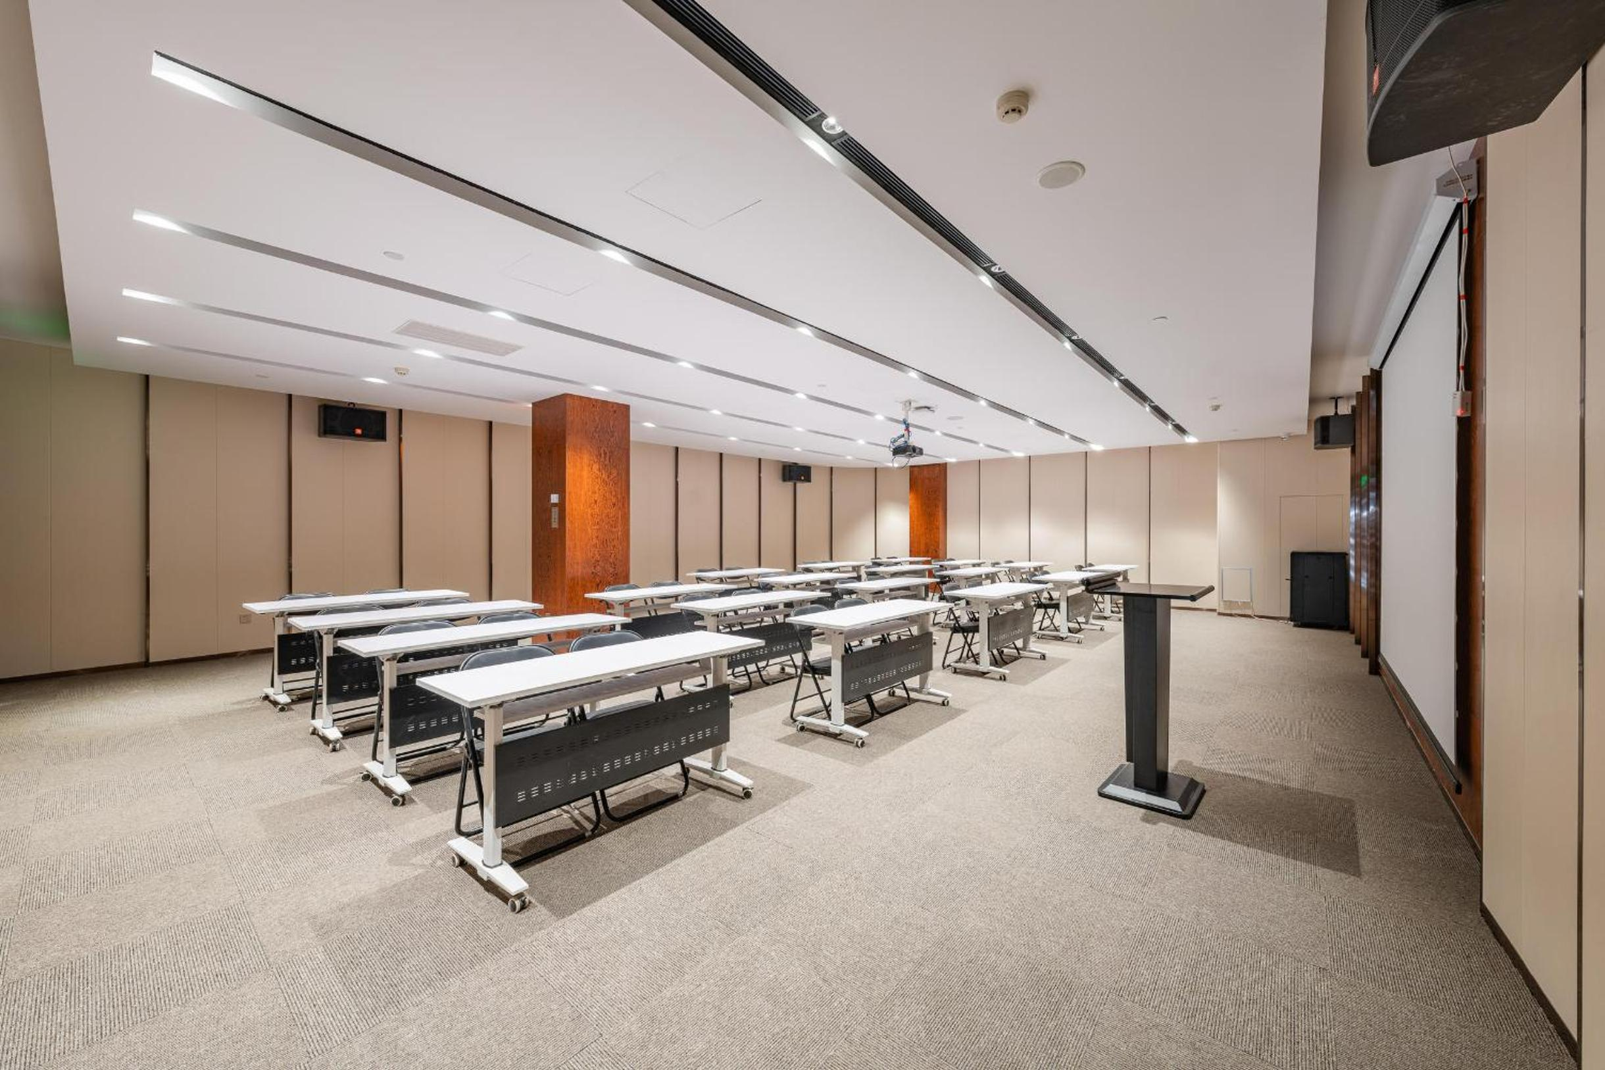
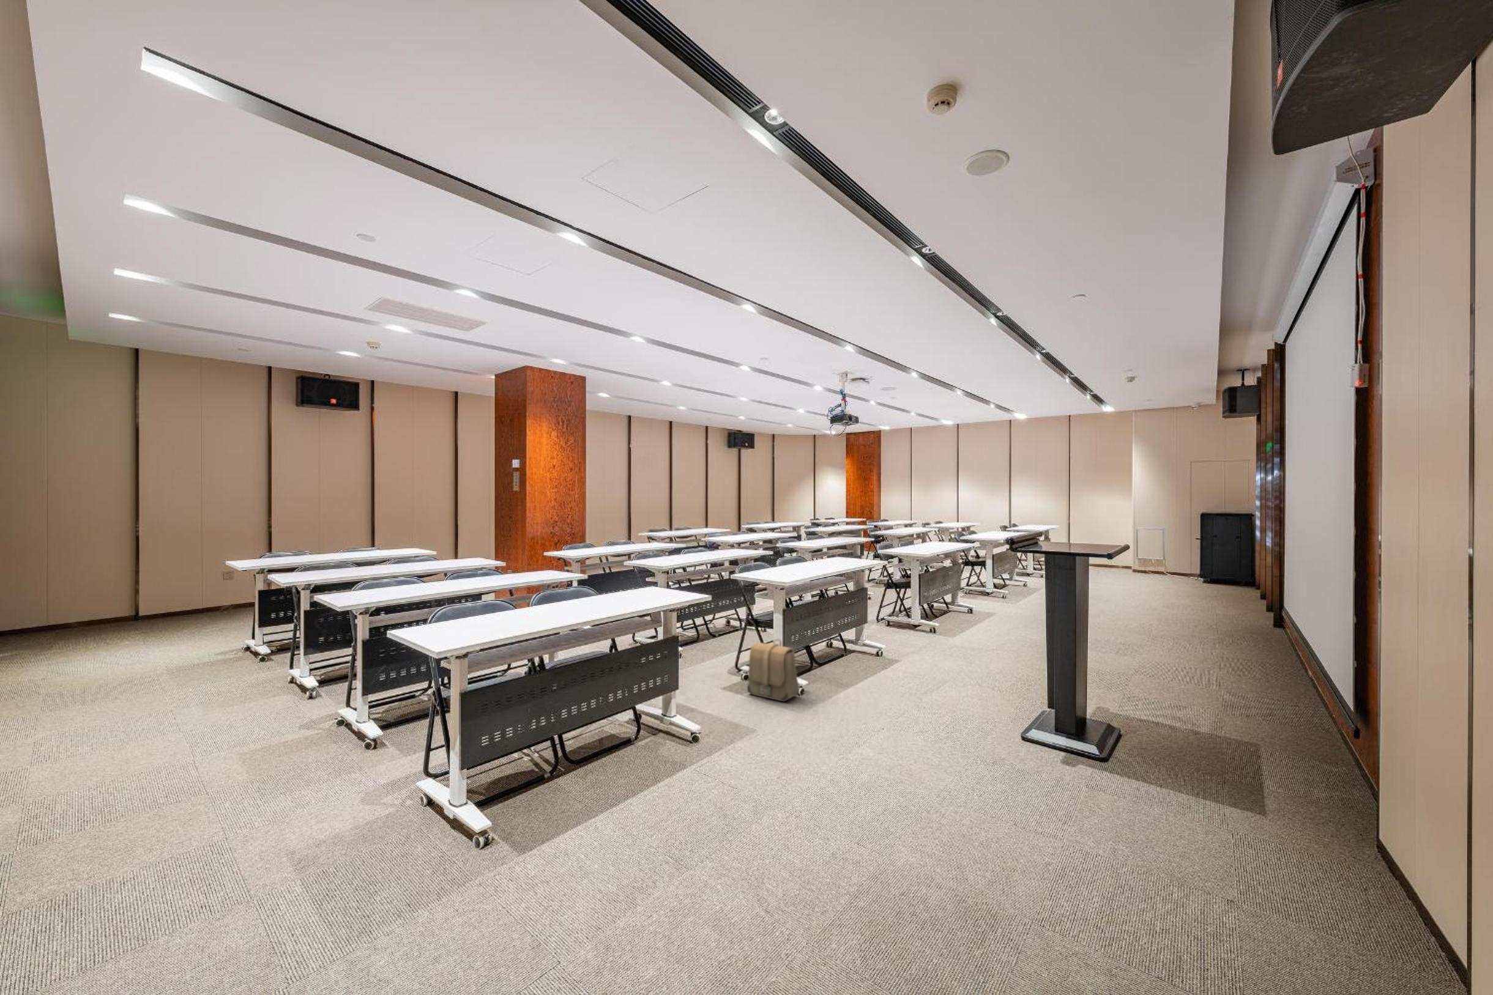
+ backpack (772, 669)
